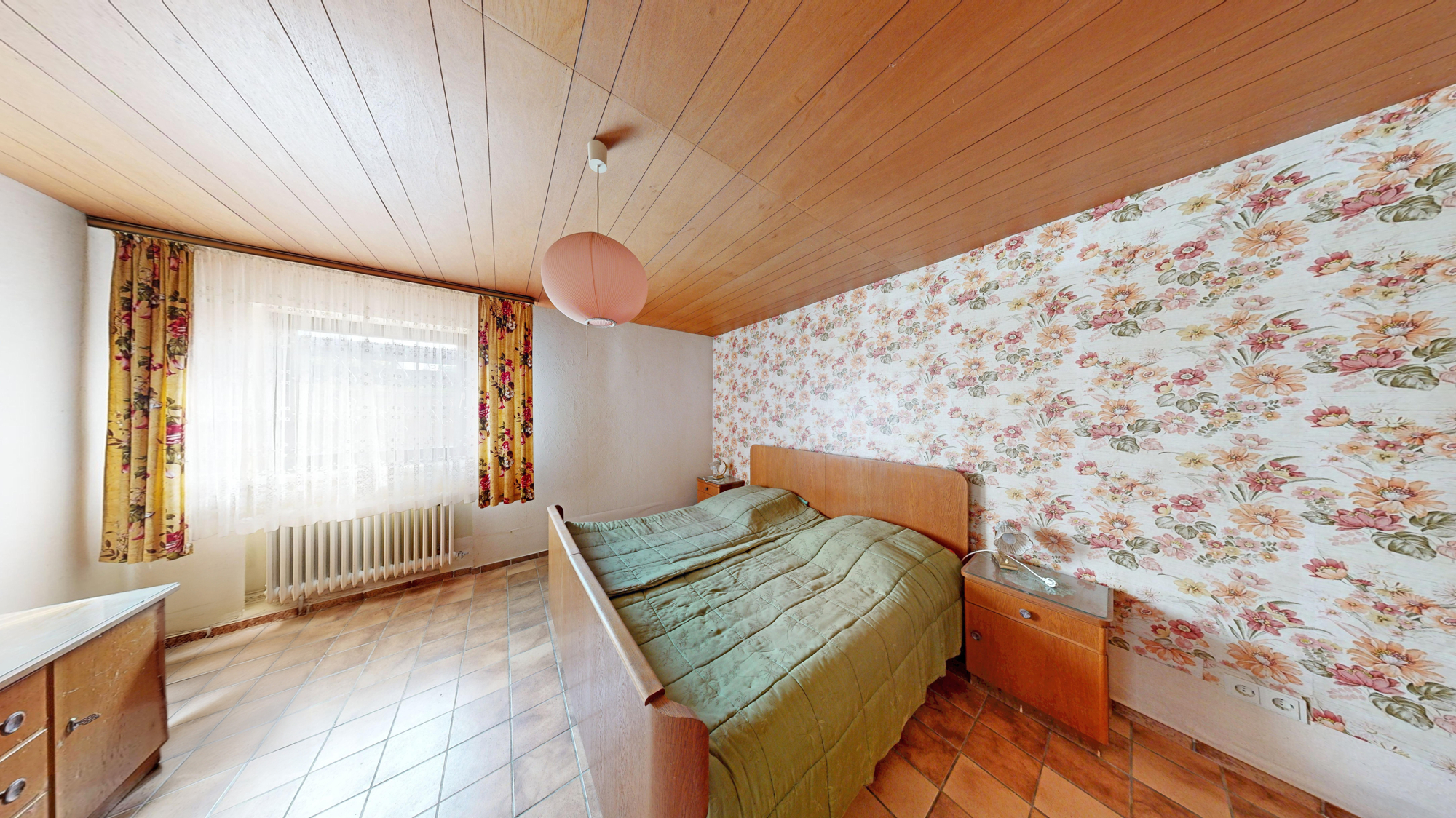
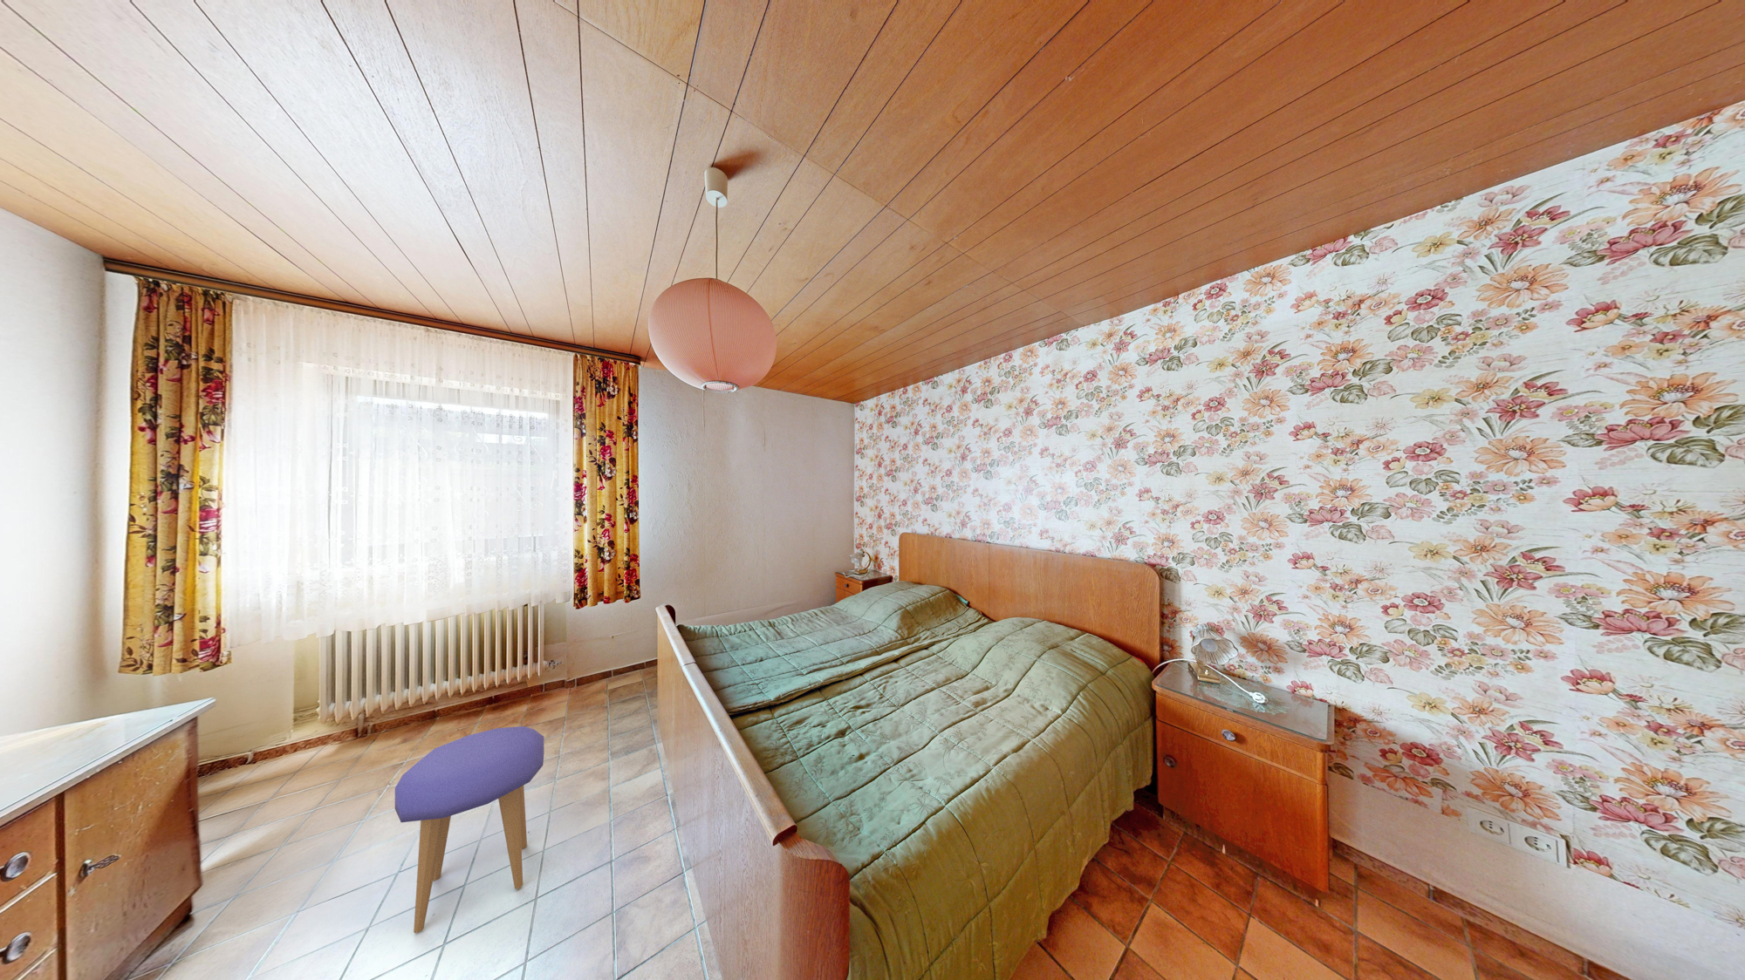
+ stool (472, 809)
